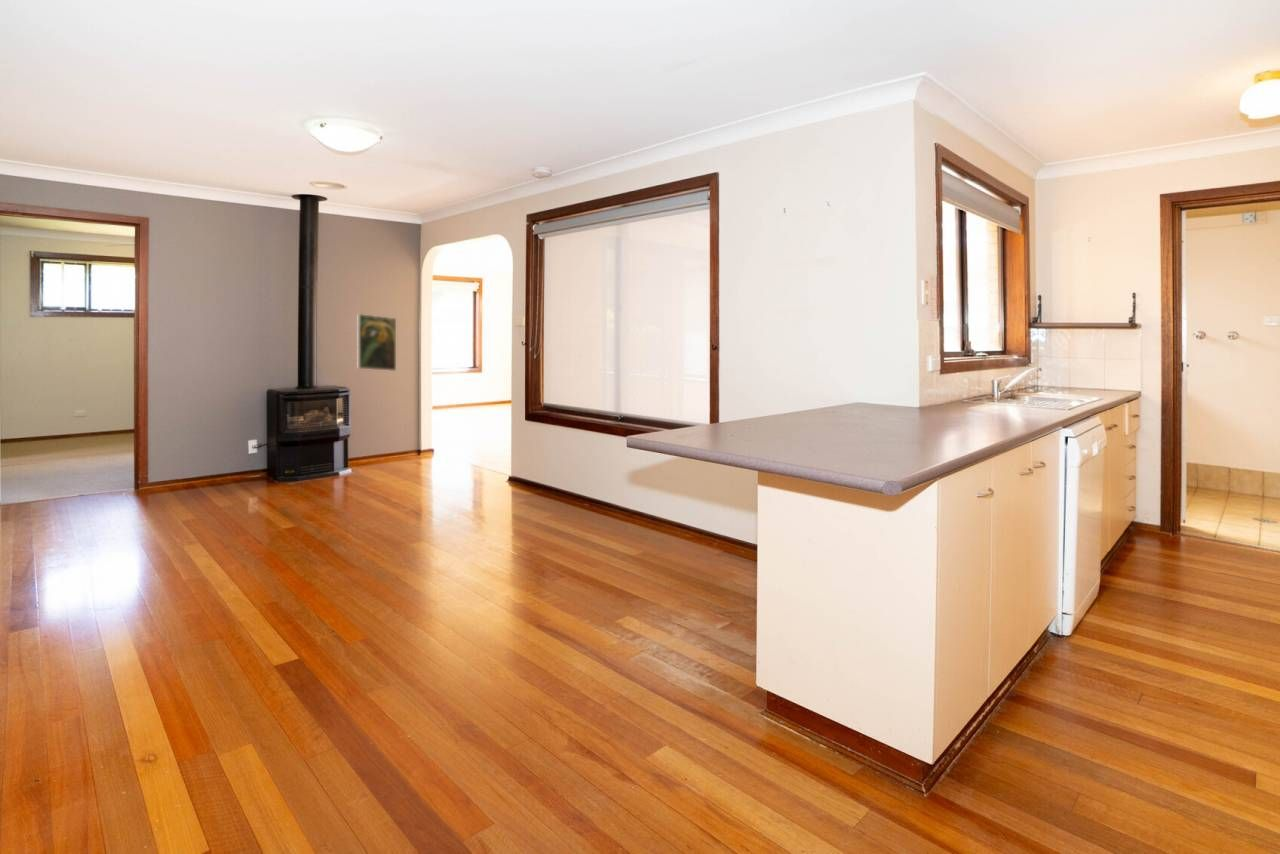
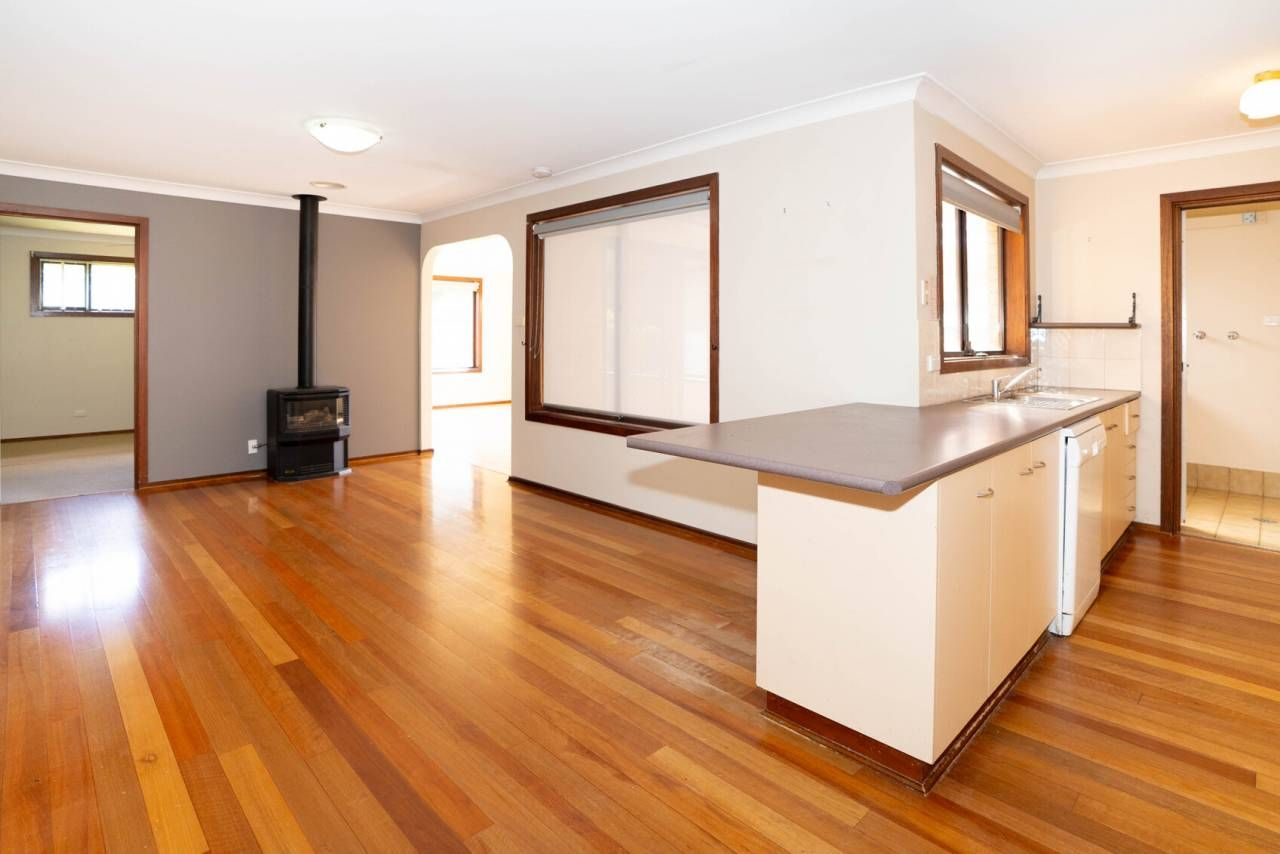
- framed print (377, 343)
